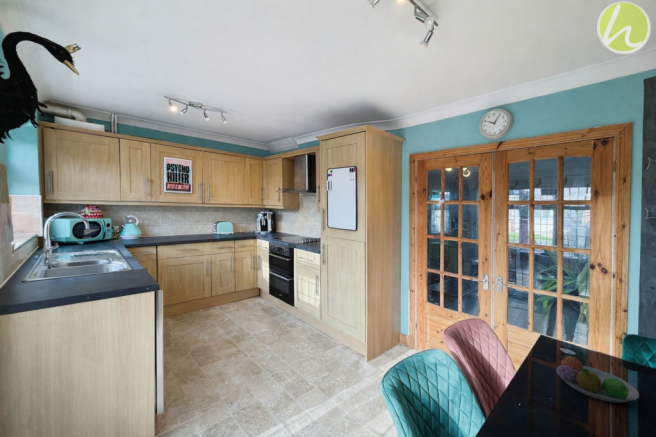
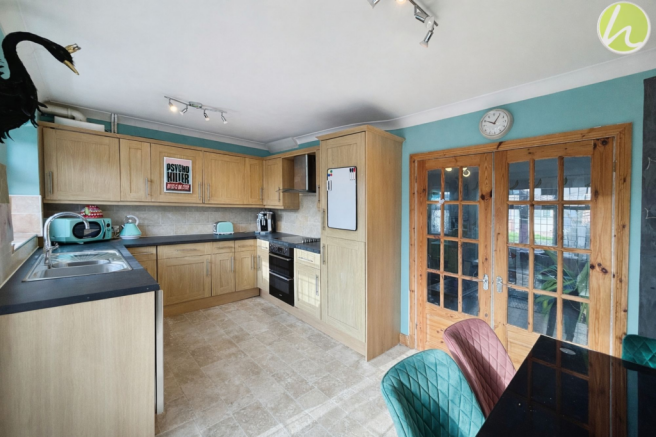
- fruit bowl (595, 376)
